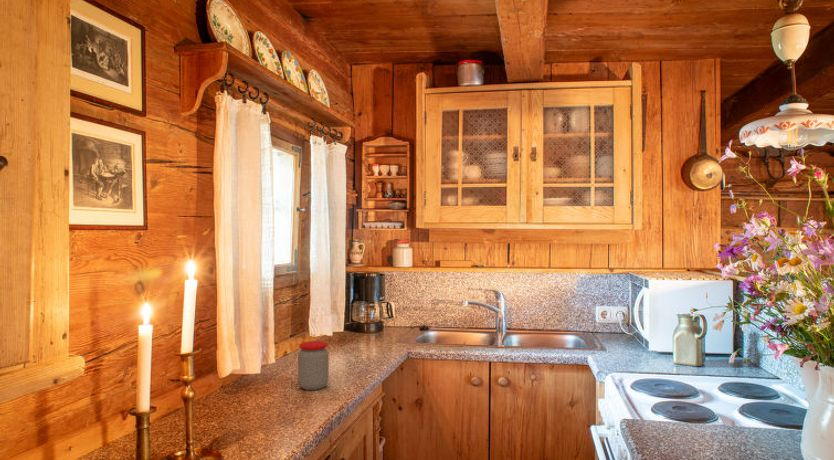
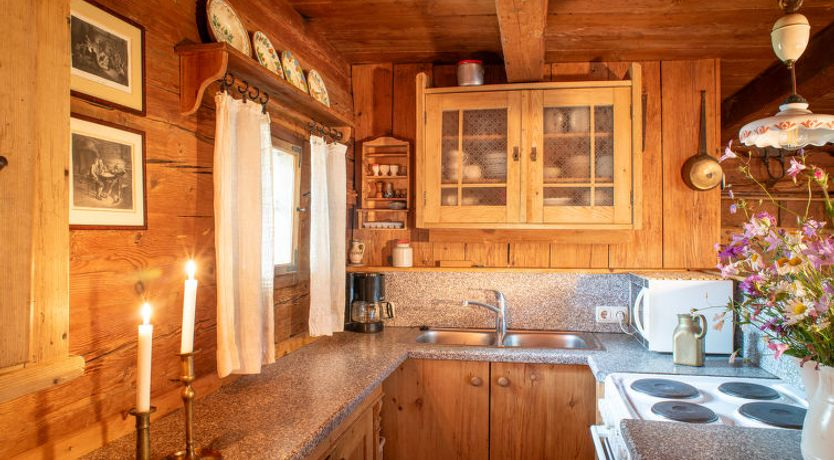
- jar (313, 364)
